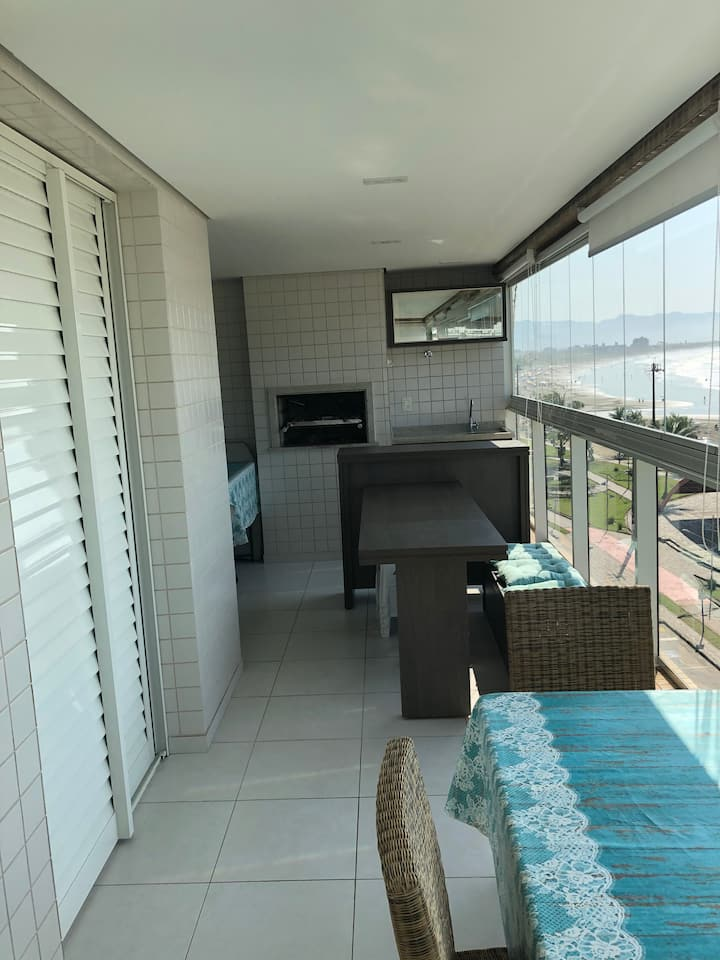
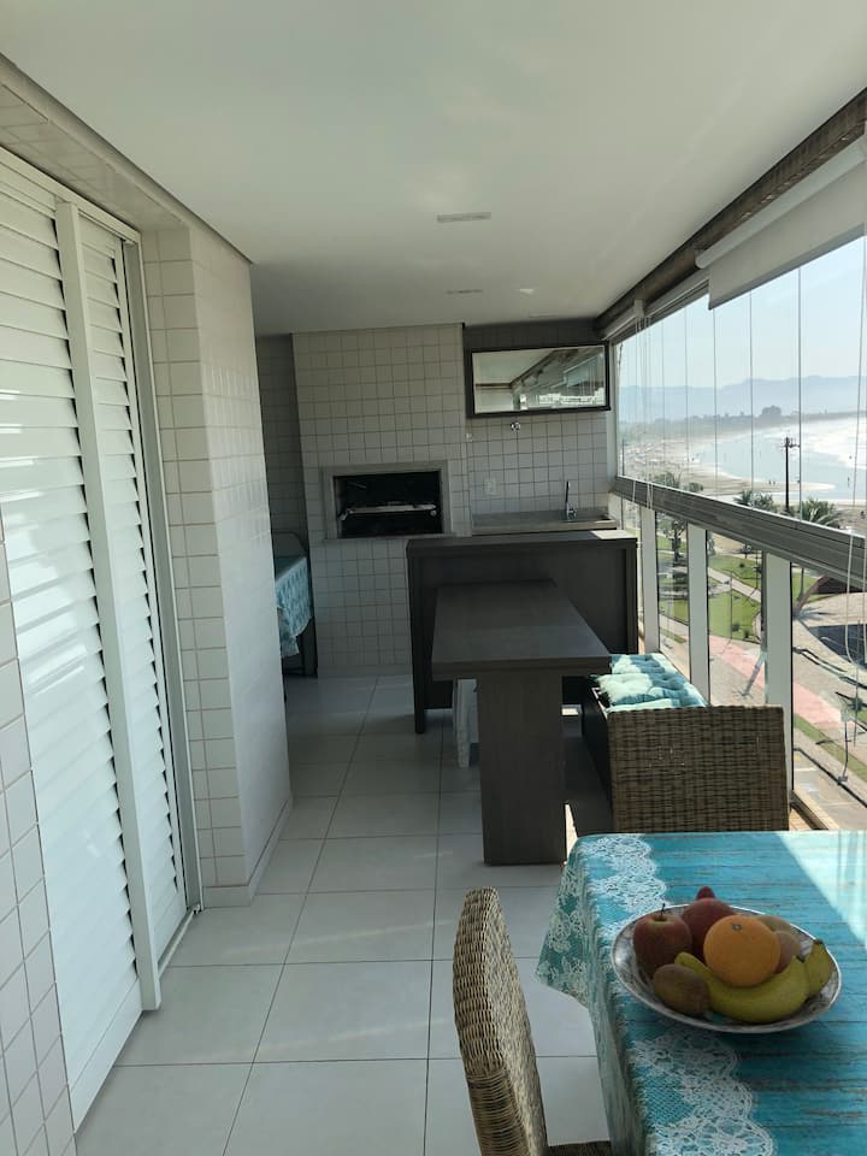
+ fruit bowl (721, 951)
